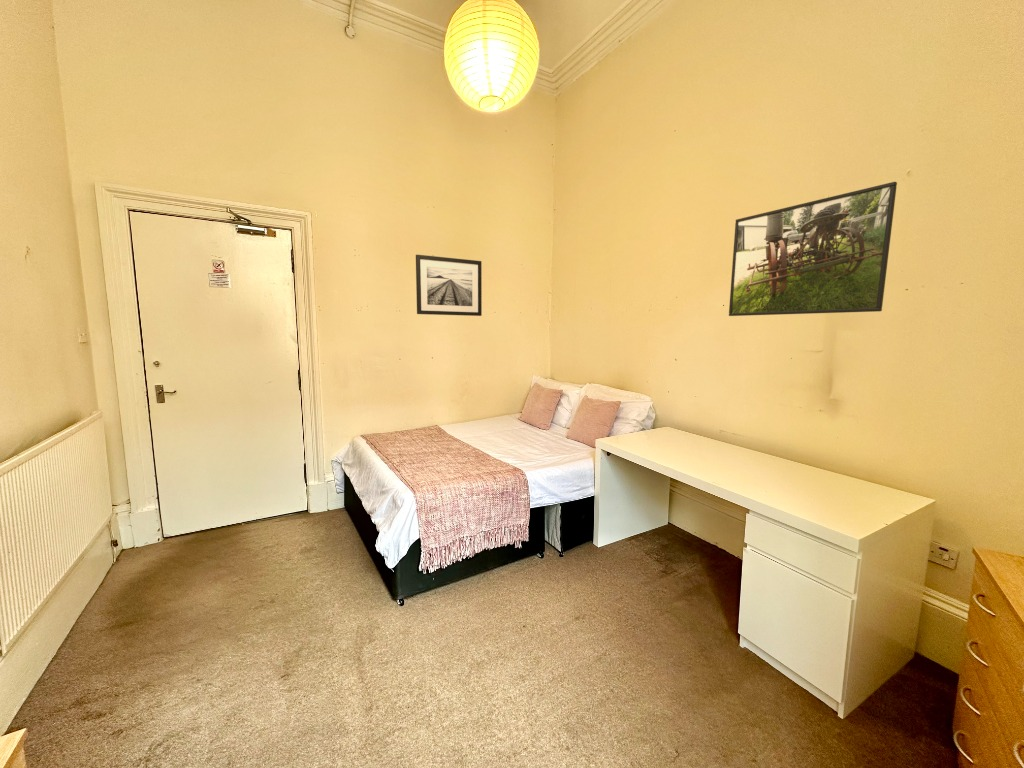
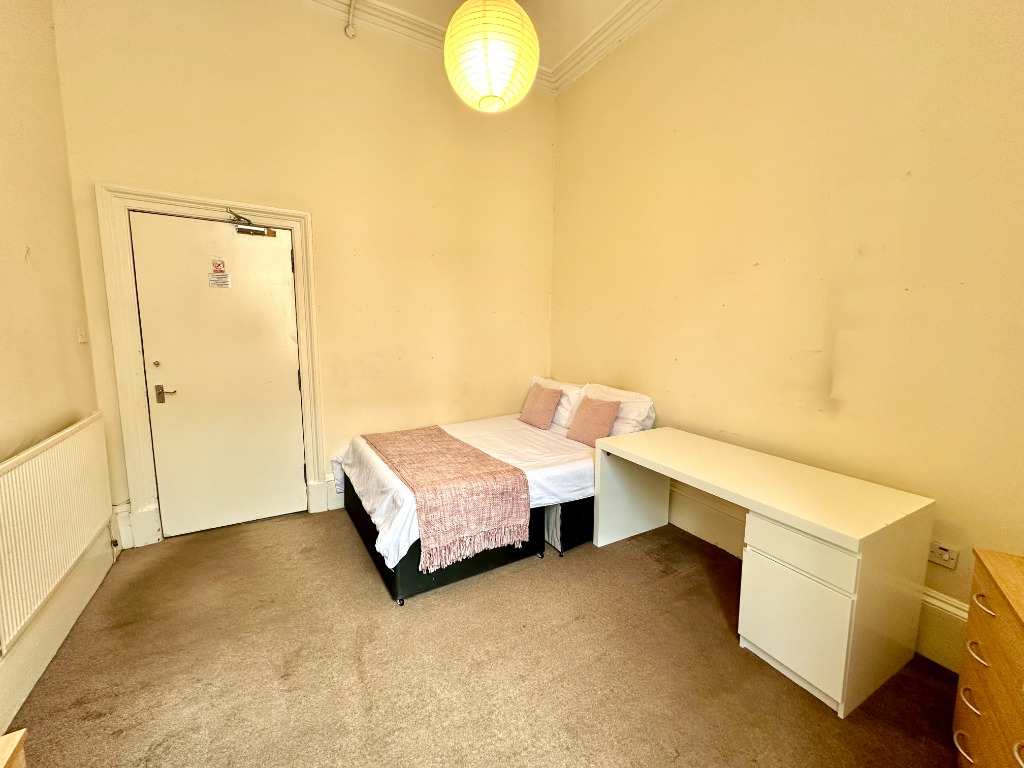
- wall art (450, 286)
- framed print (799, 259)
